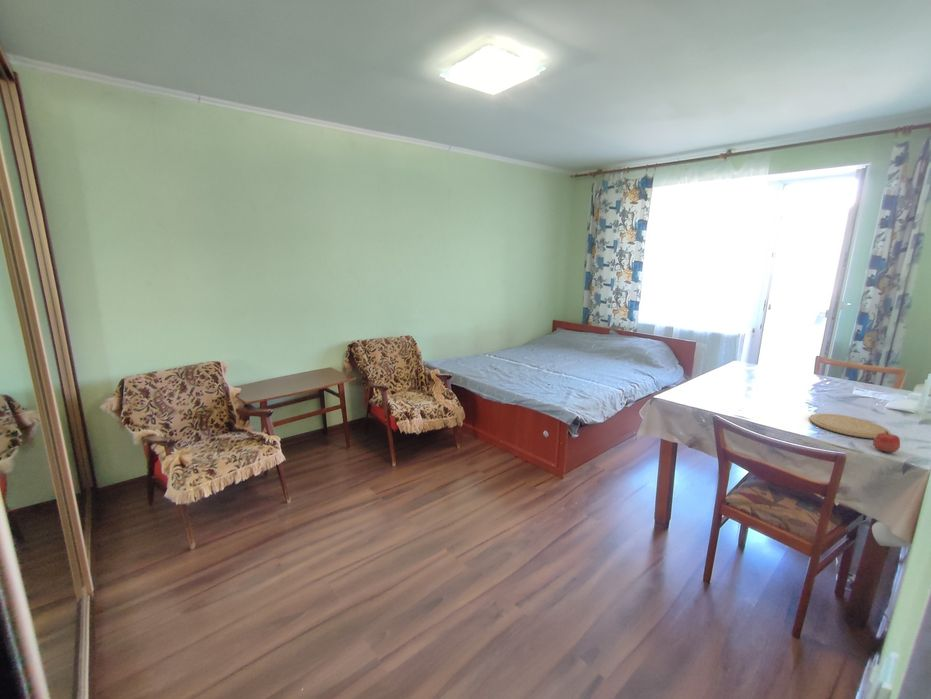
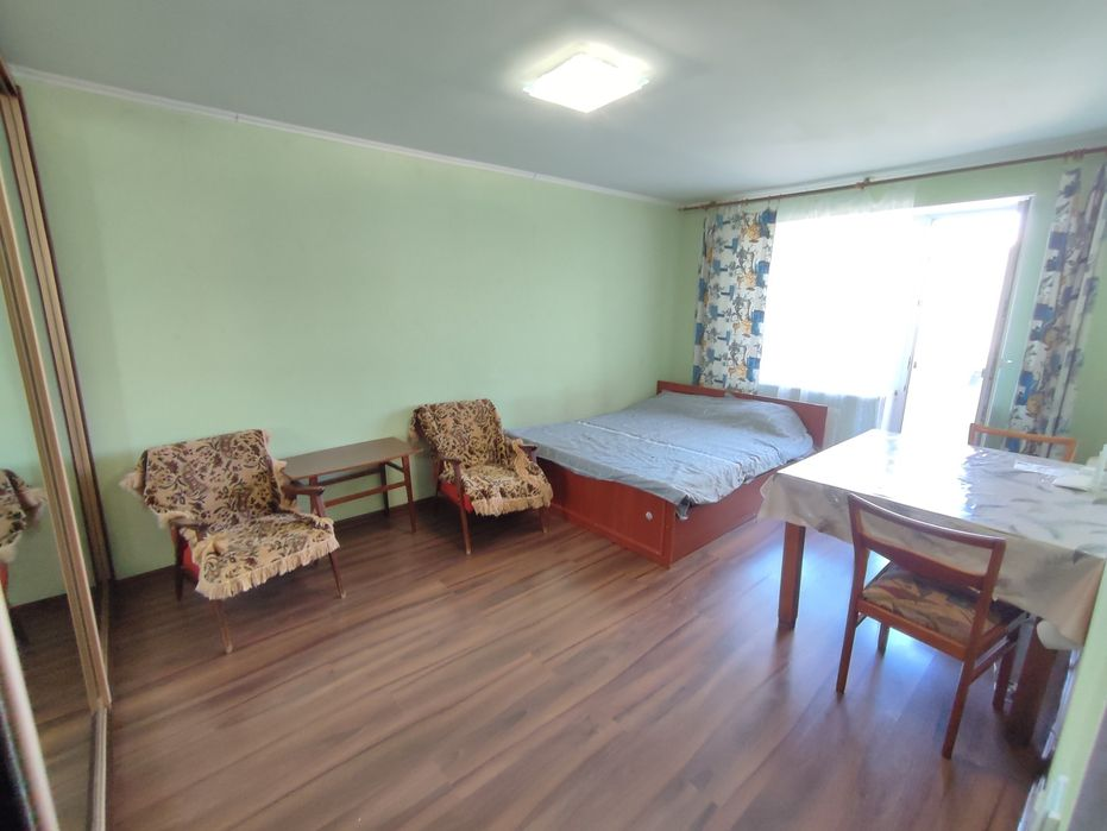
- plate (847, 424)
- apple (887, 441)
